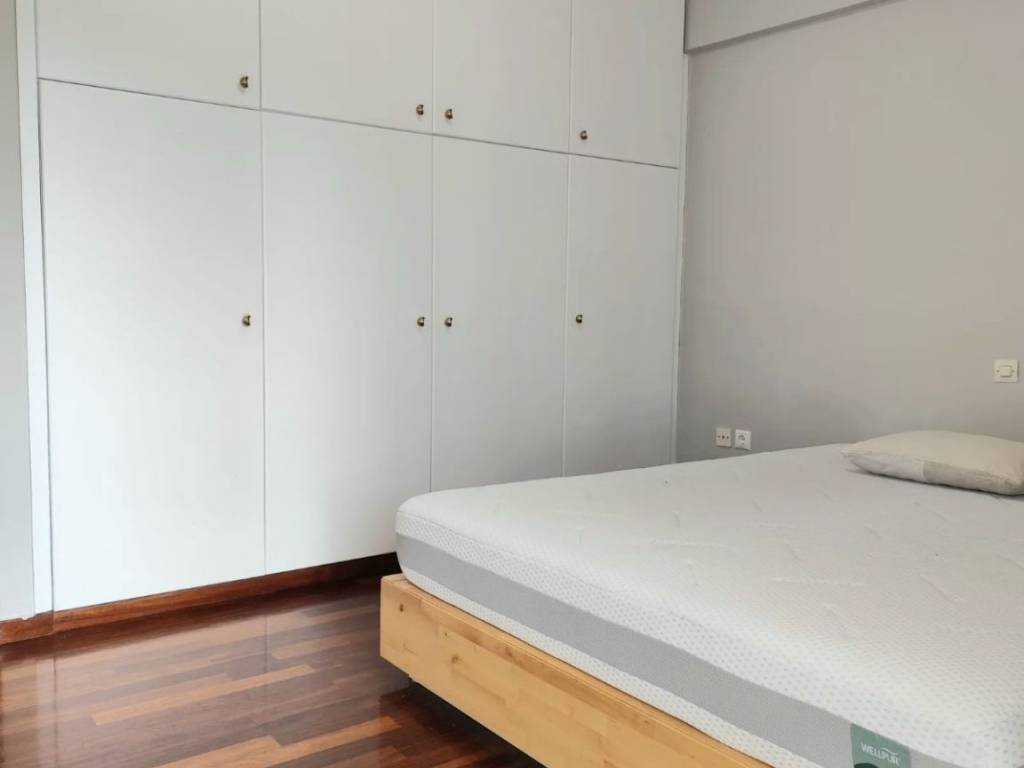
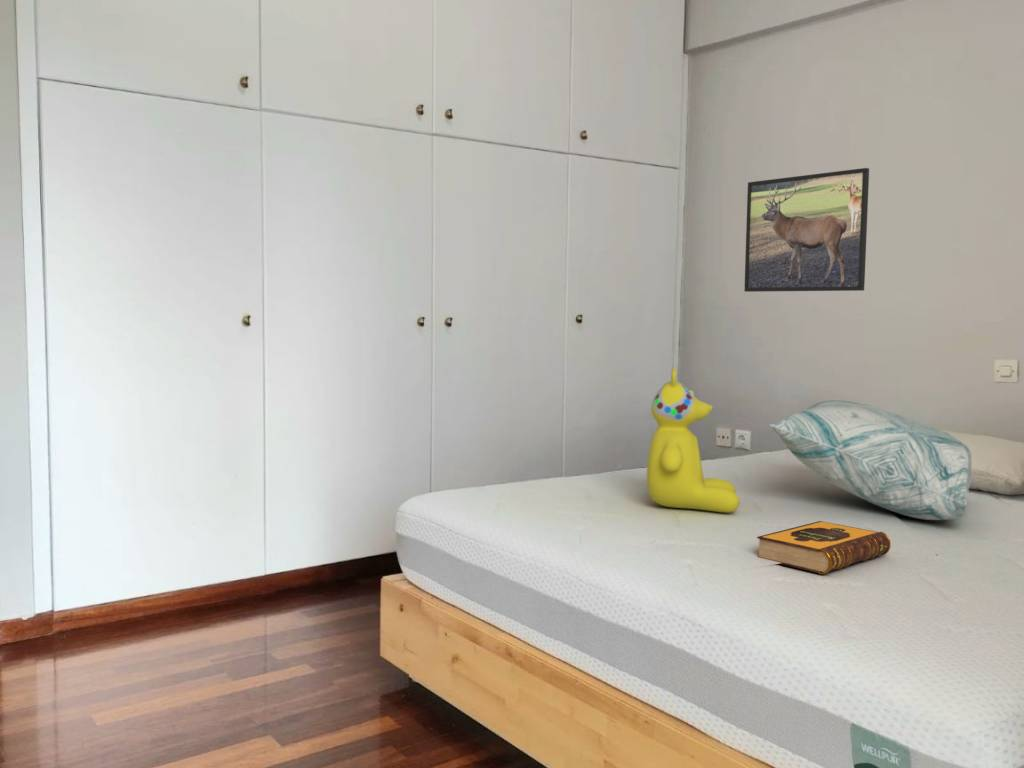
+ decorative pillow (875, 456)
+ hardback book (824, 546)
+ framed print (803, 233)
+ teddy bear (693, 438)
